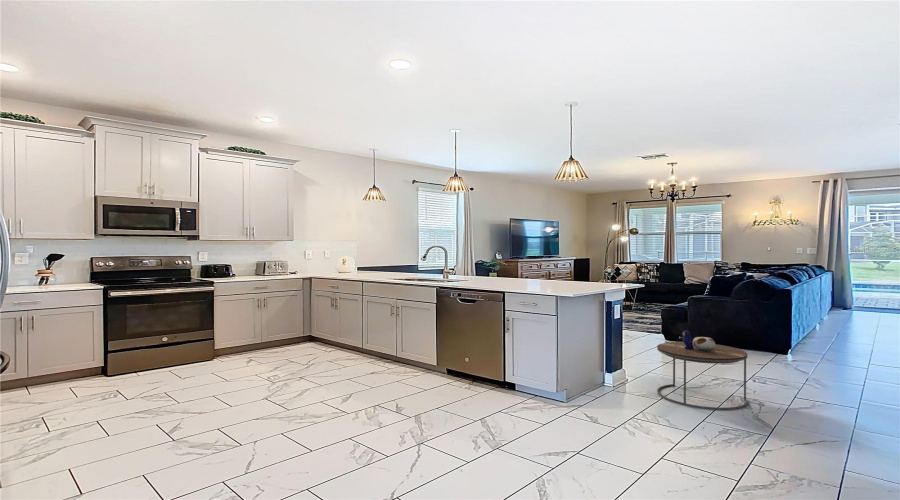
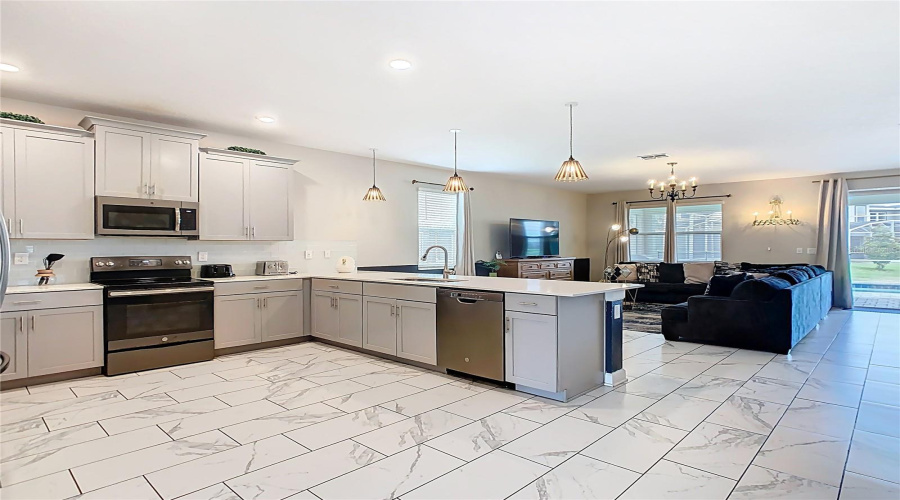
- side table (700, 362)
